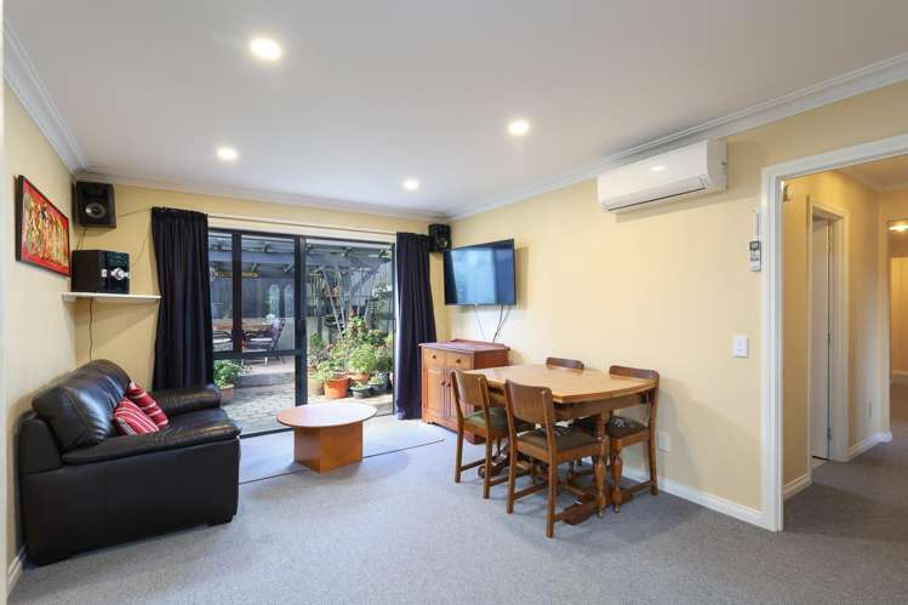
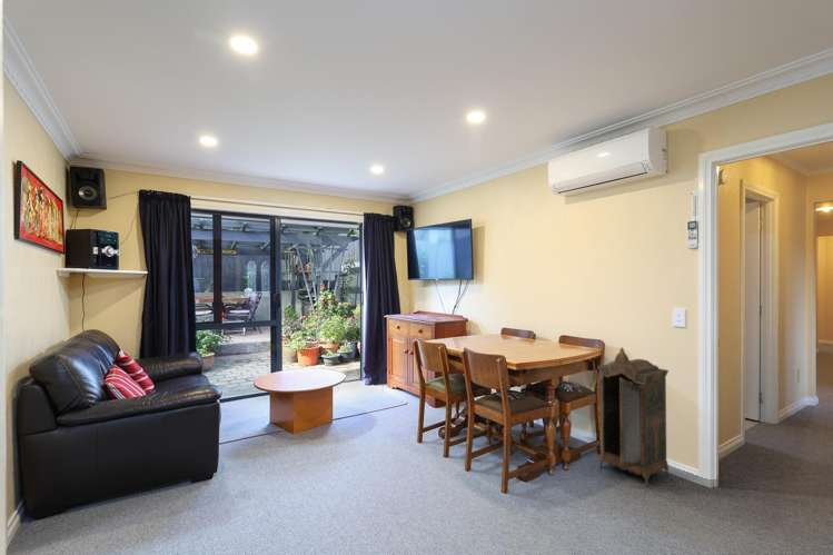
+ cabinet (627, 409)
